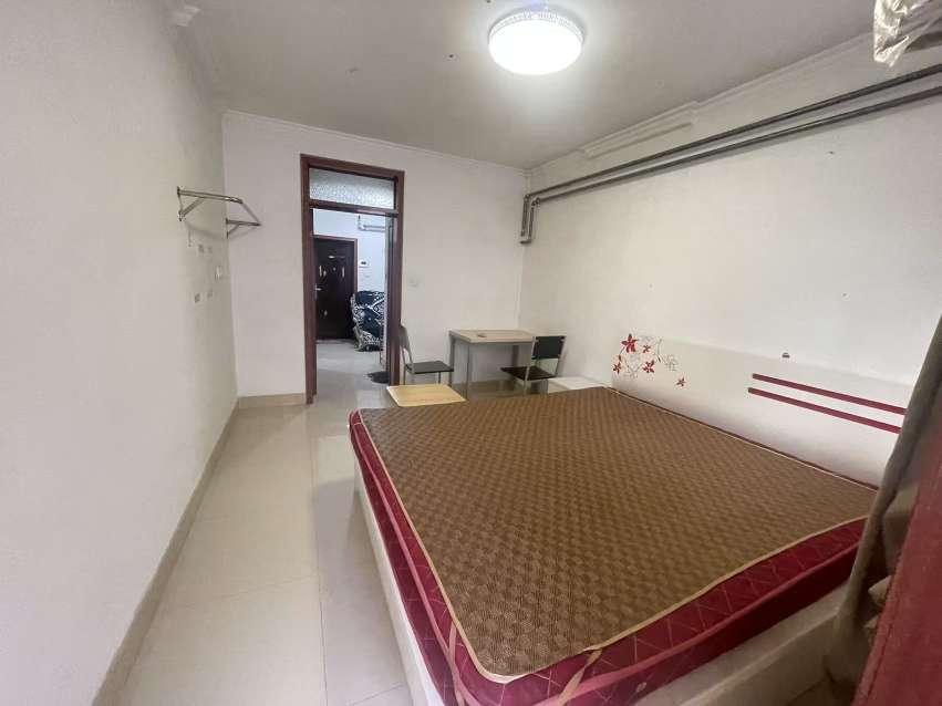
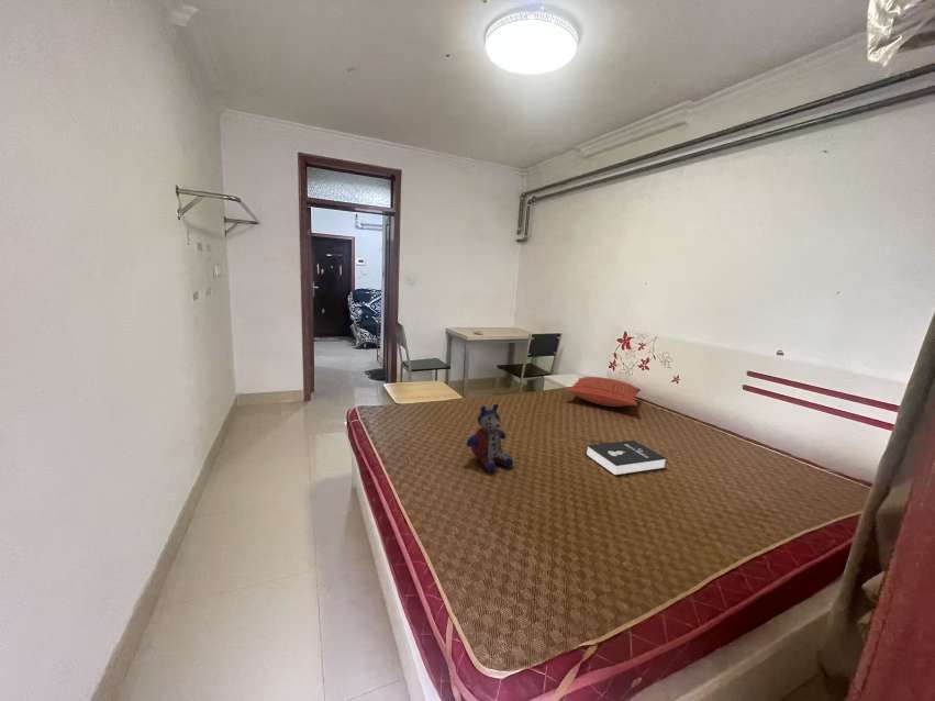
+ stuffed bear (492, 435)
+ pillow (603, 390)
+ booklet (624, 456)
